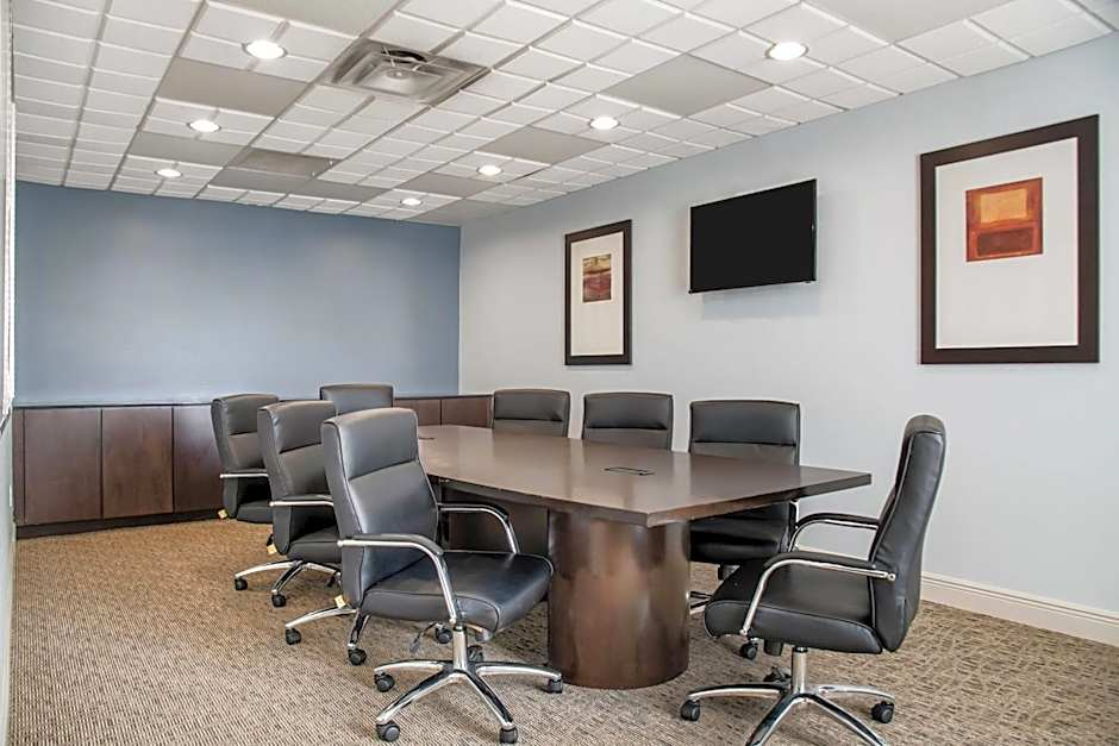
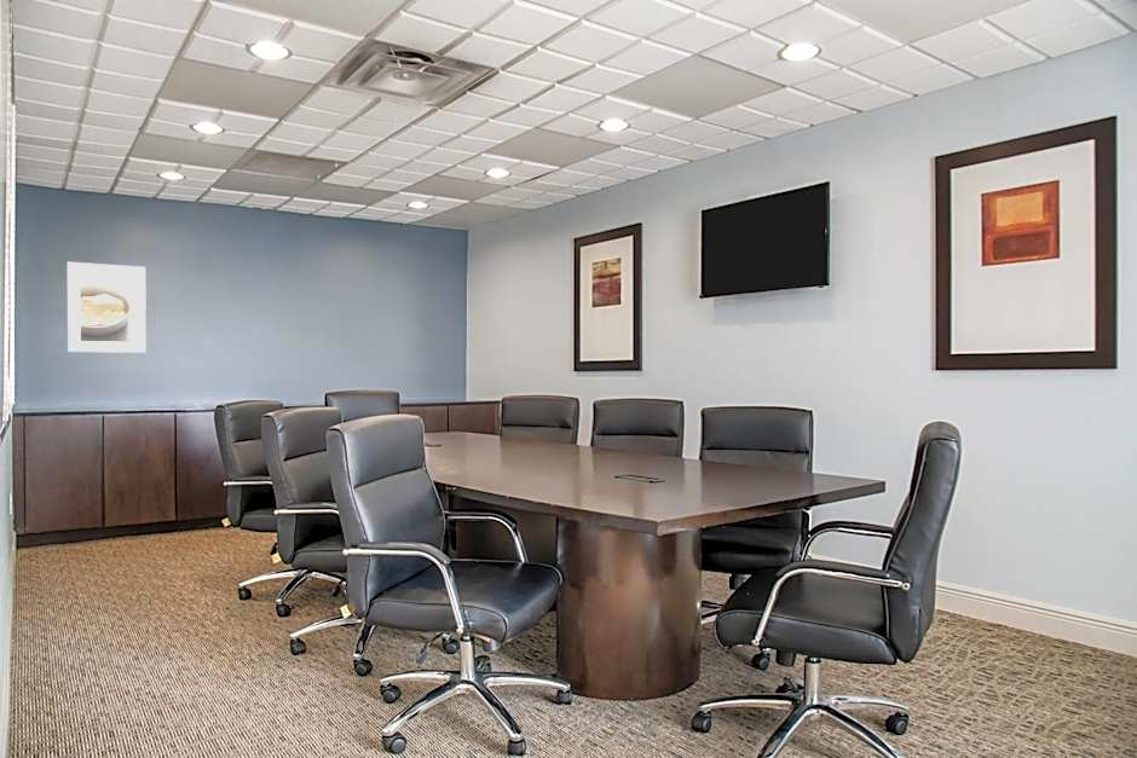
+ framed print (106, 308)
